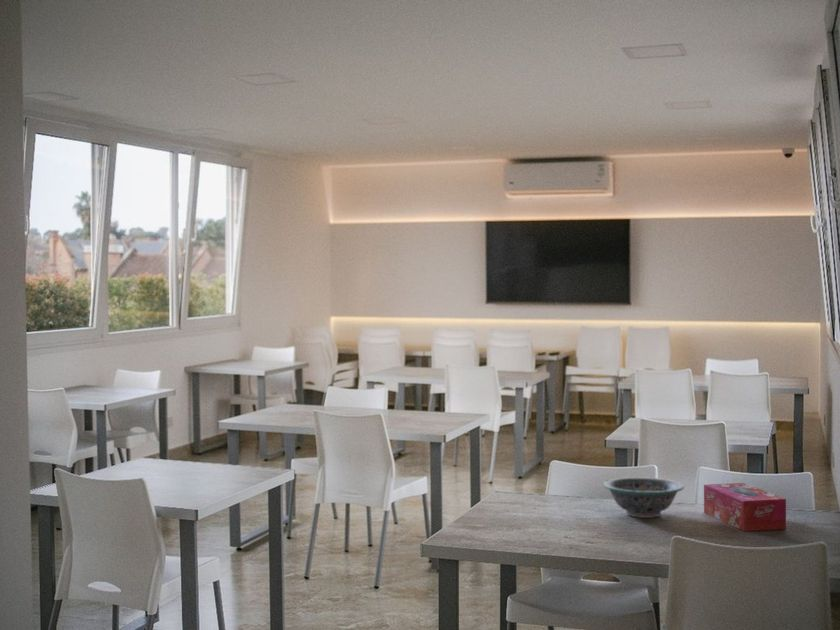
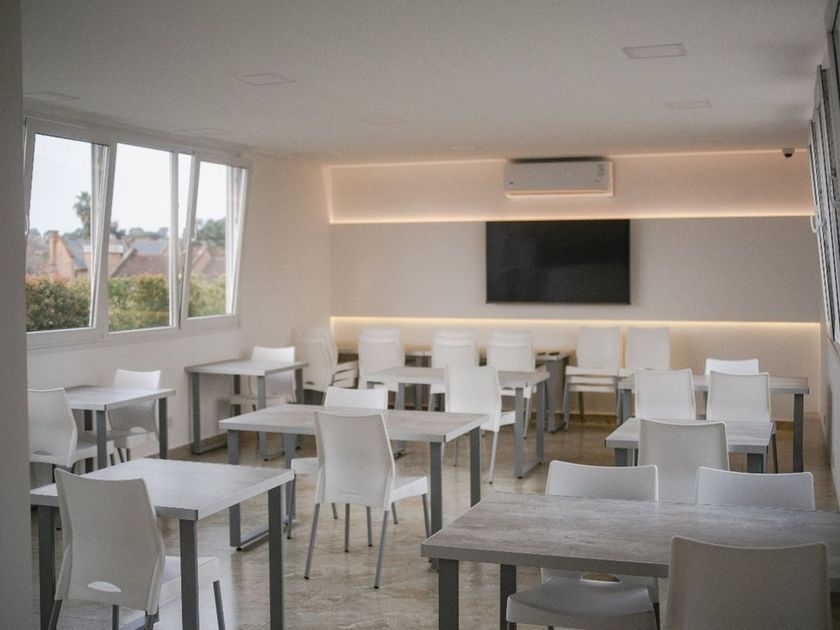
- decorative bowl (643, 499)
- tissue box (743, 505)
